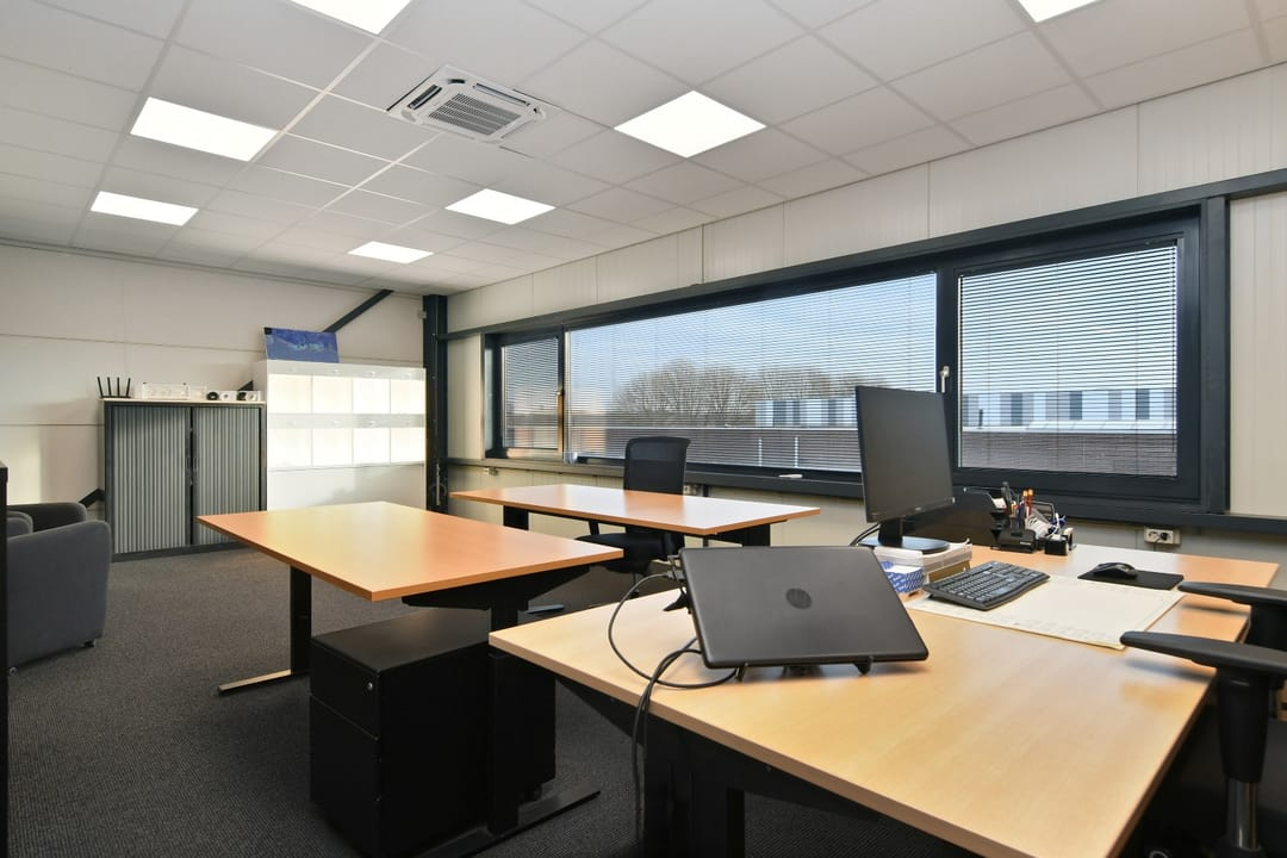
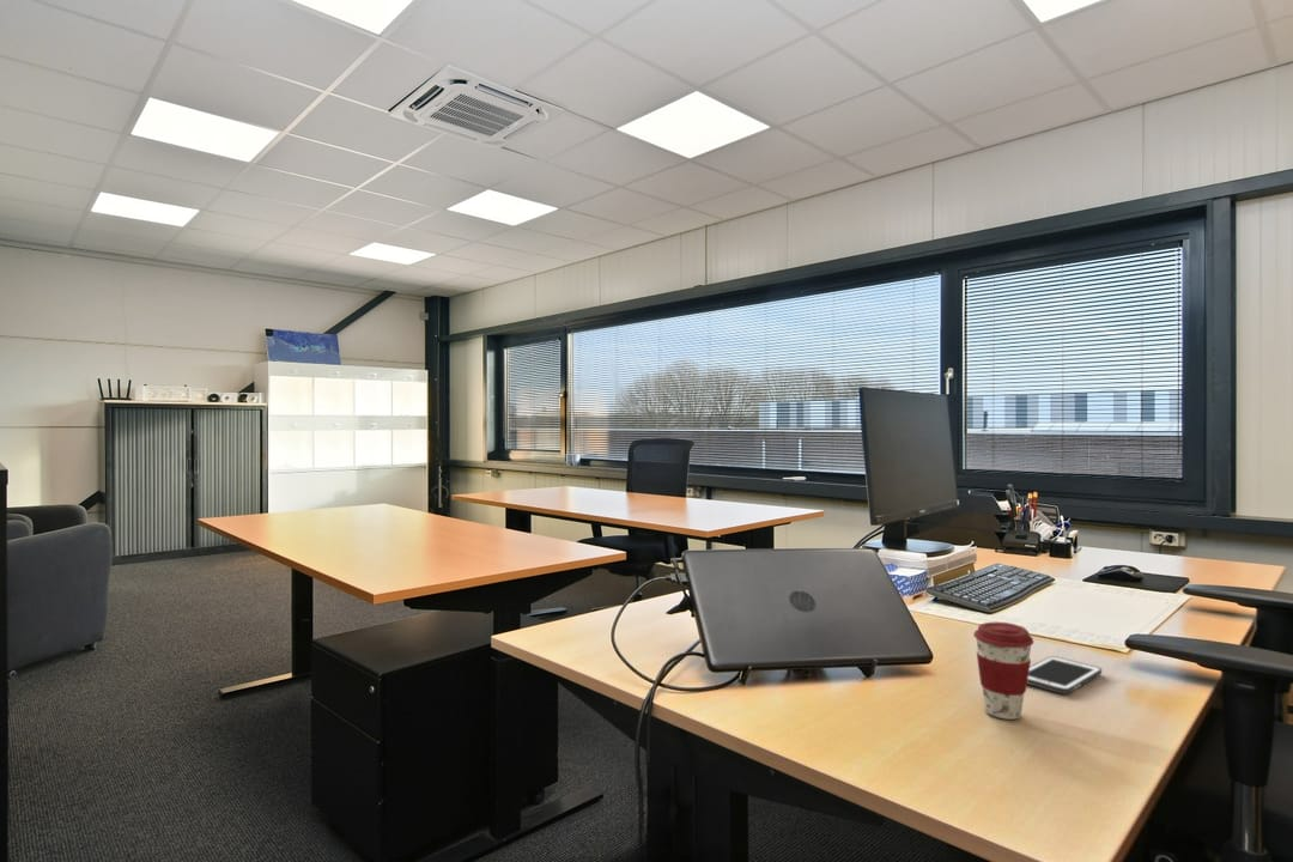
+ cell phone (1058, 674)
+ coffee cup (1002, 669)
